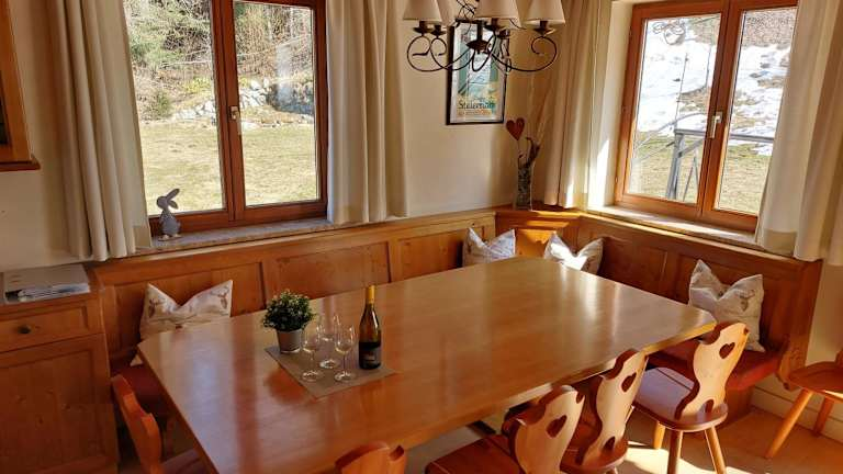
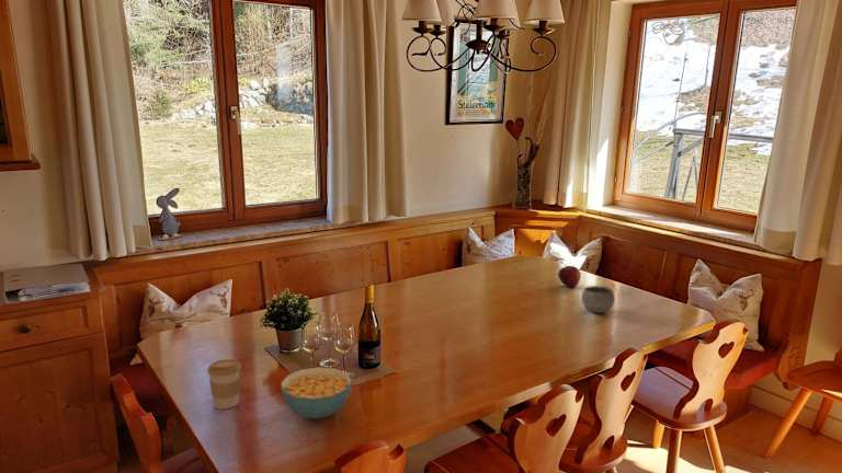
+ bowl (598, 300)
+ fruit (569, 276)
+ cereal bowl (317, 397)
+ coffee cup (225, 382)
